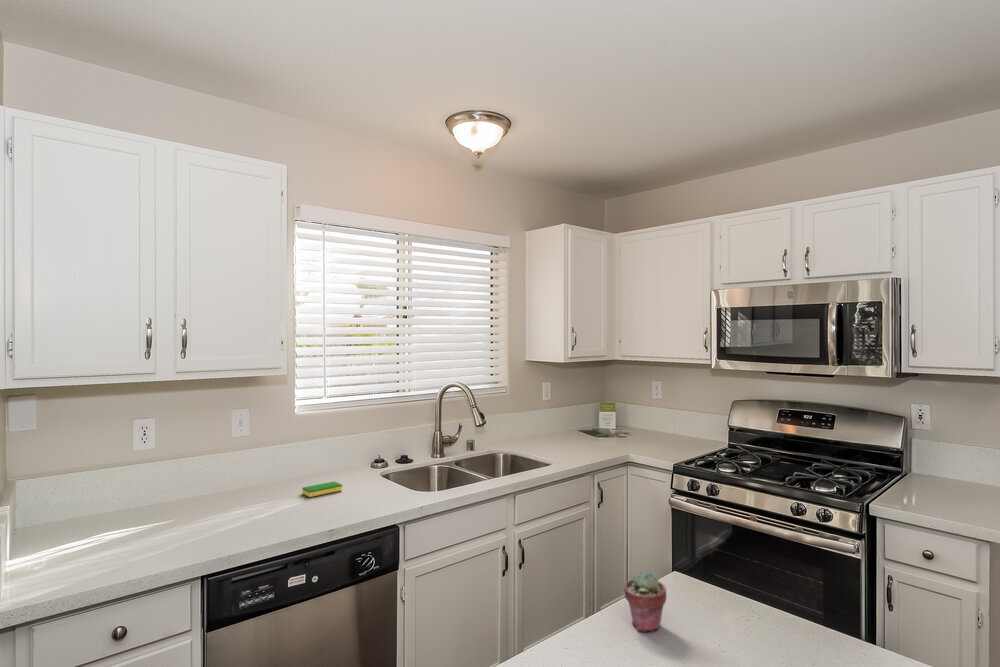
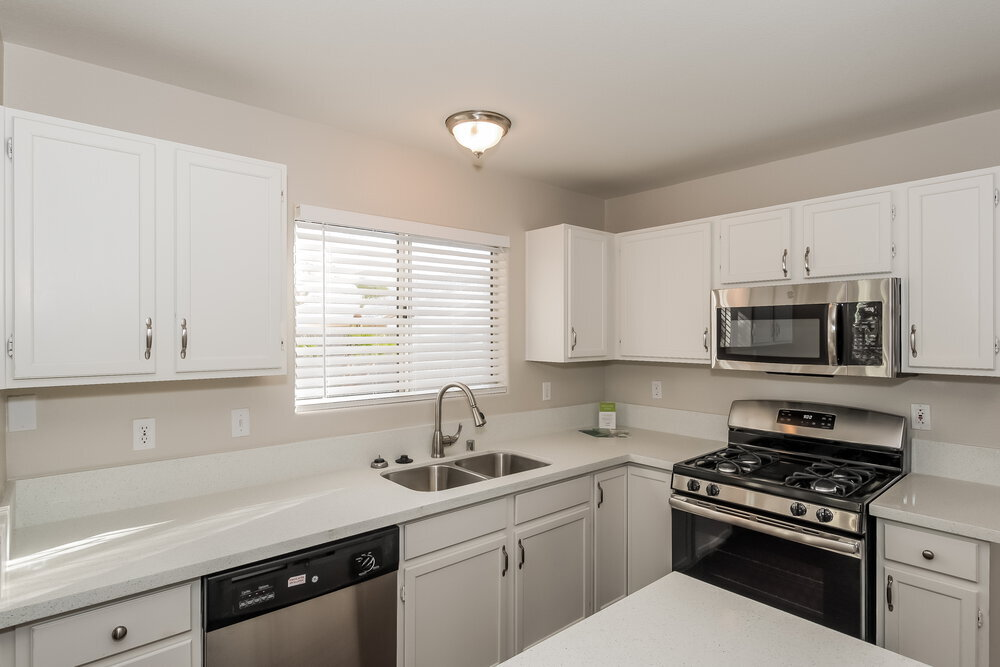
- potted succulent (645, 597)
- dish sponge (322, 488)
